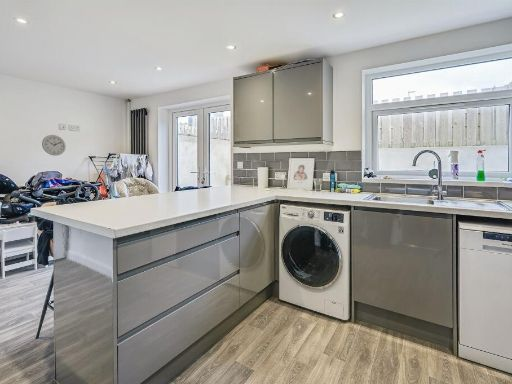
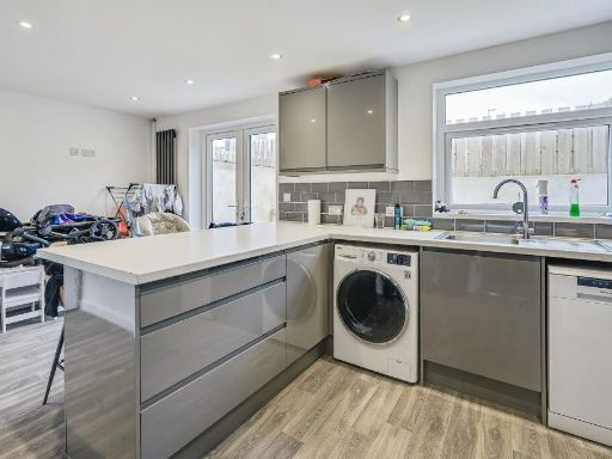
- wall clock (54, 145)
